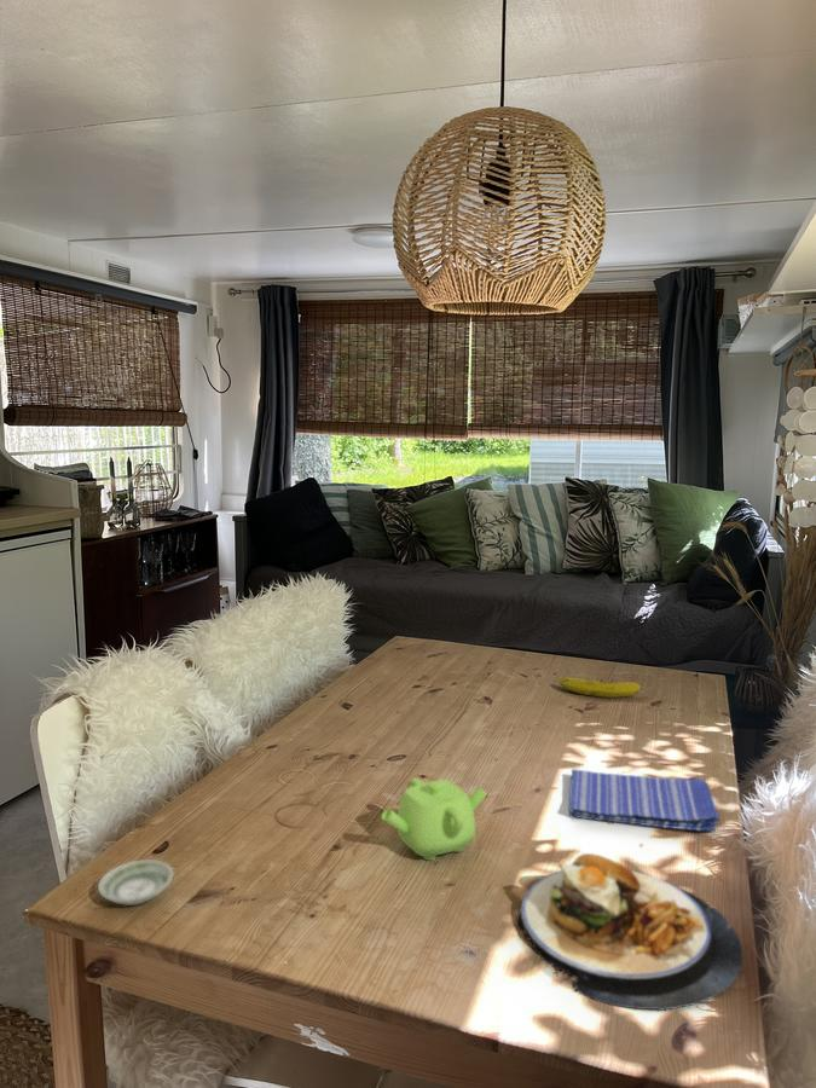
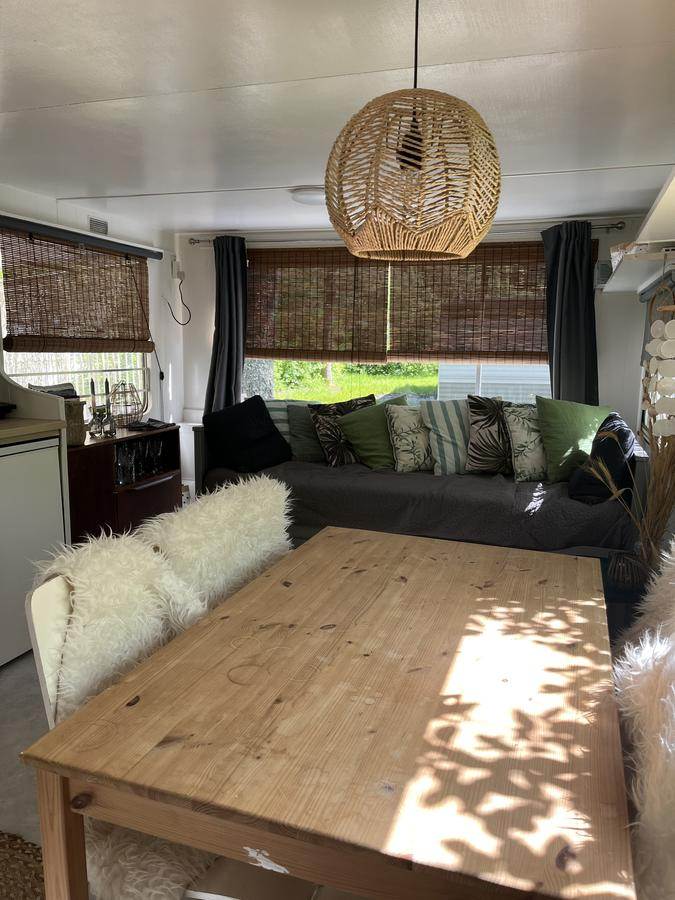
- plate (626, 904)
- dish towel (640, 795)
- saucer (137, 886)
- teapot (435, 814)
- fruit (597, 684)
